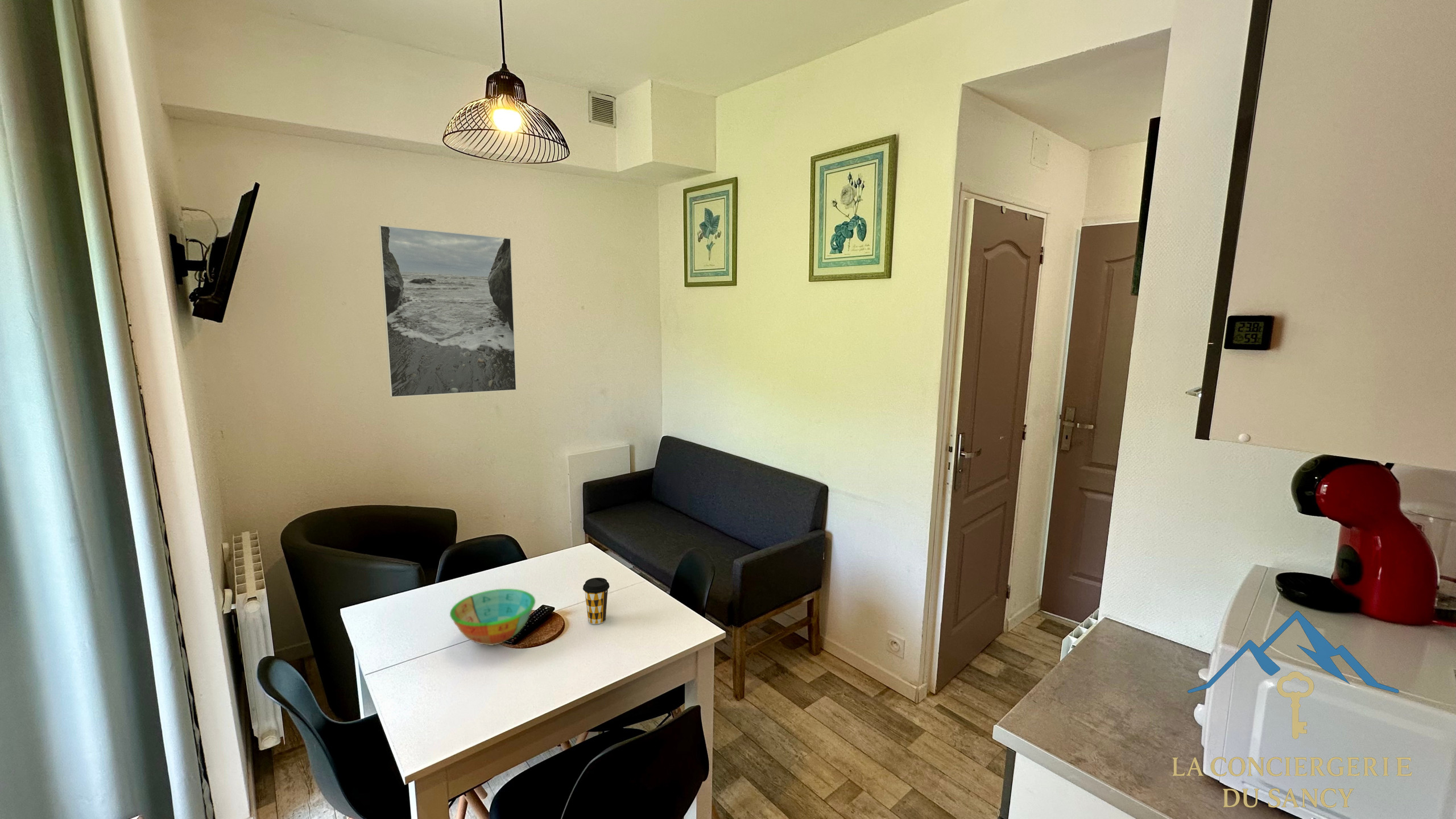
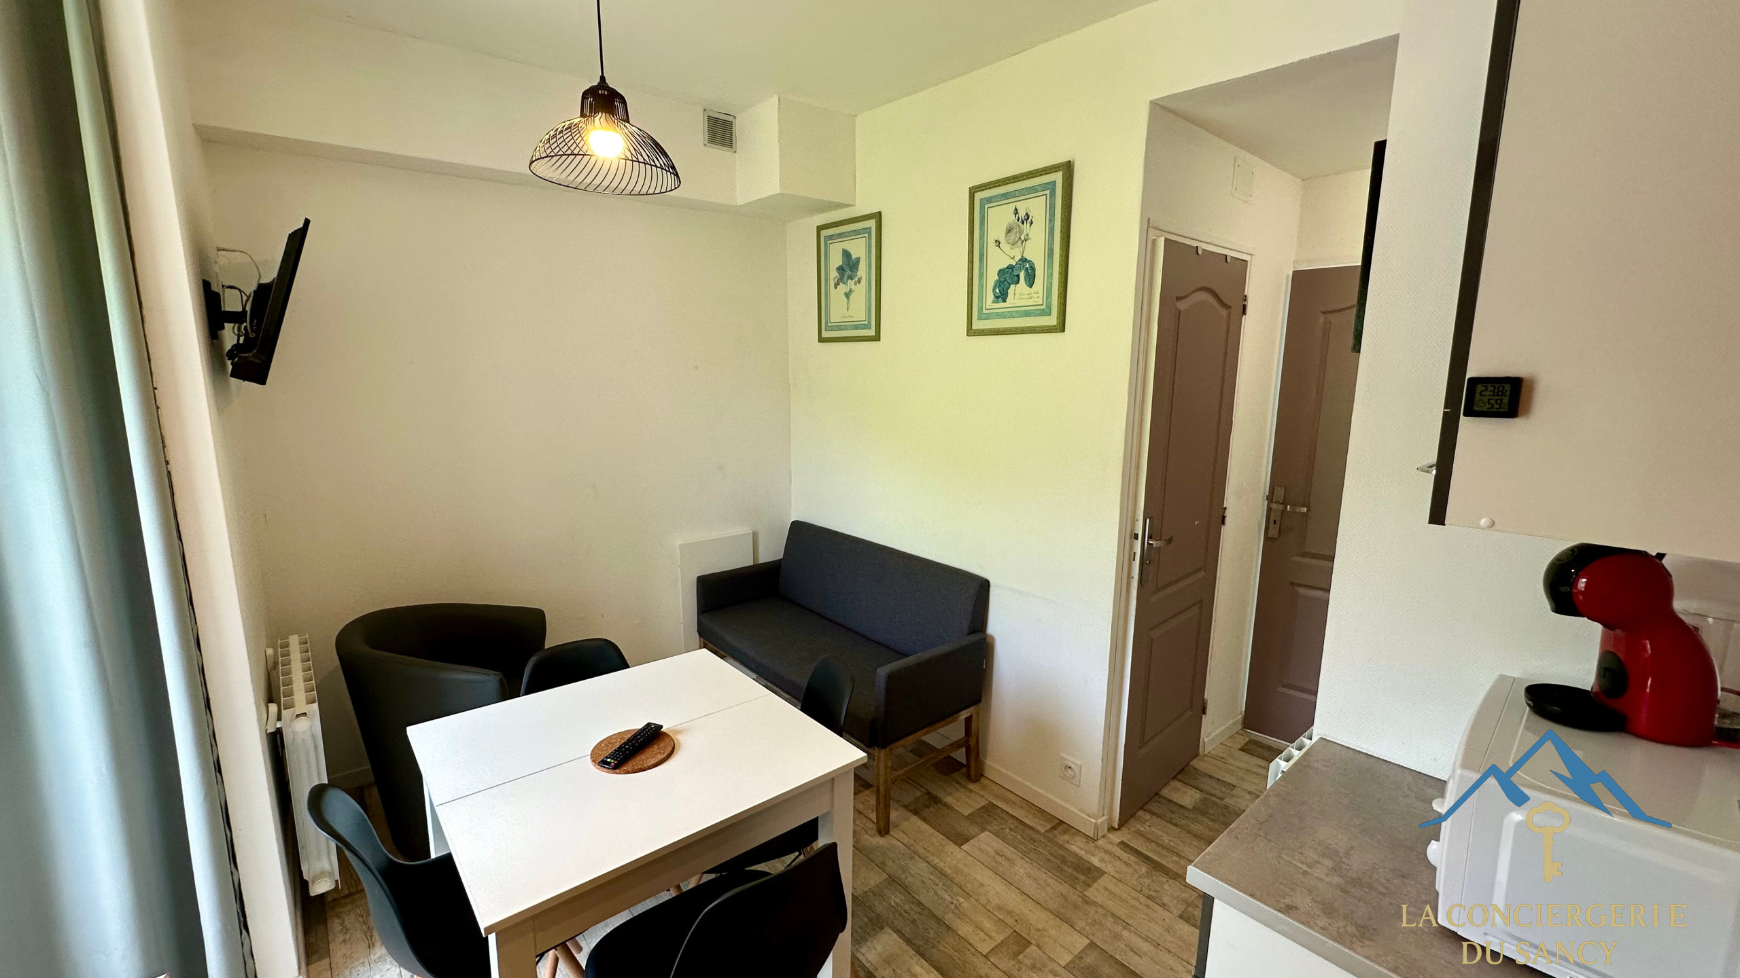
- bowl (494, 622)
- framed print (453, 314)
- coffee cup (596, 601)
